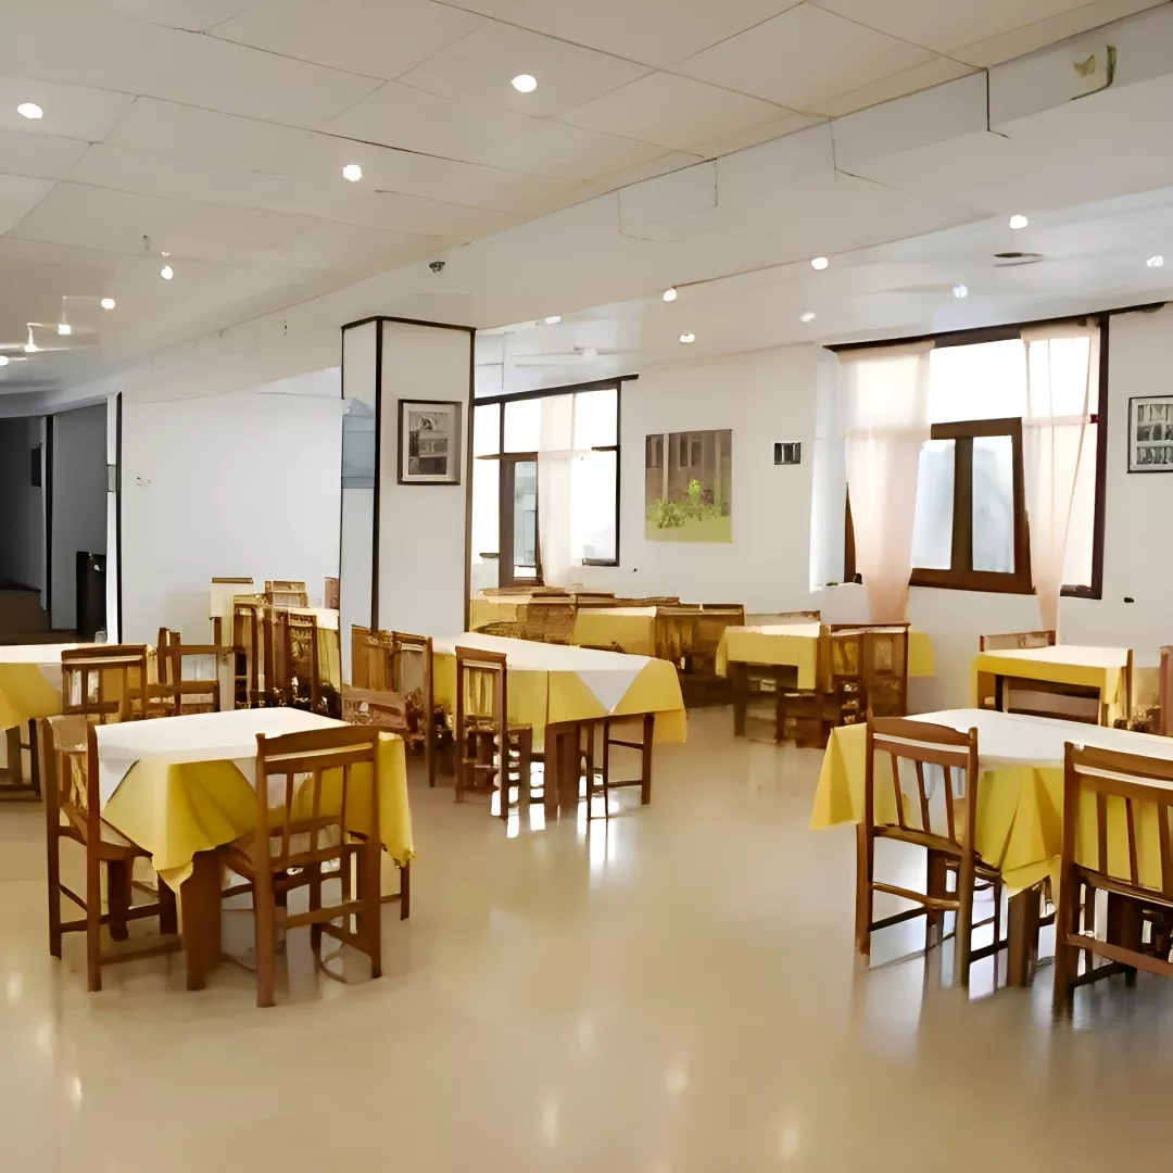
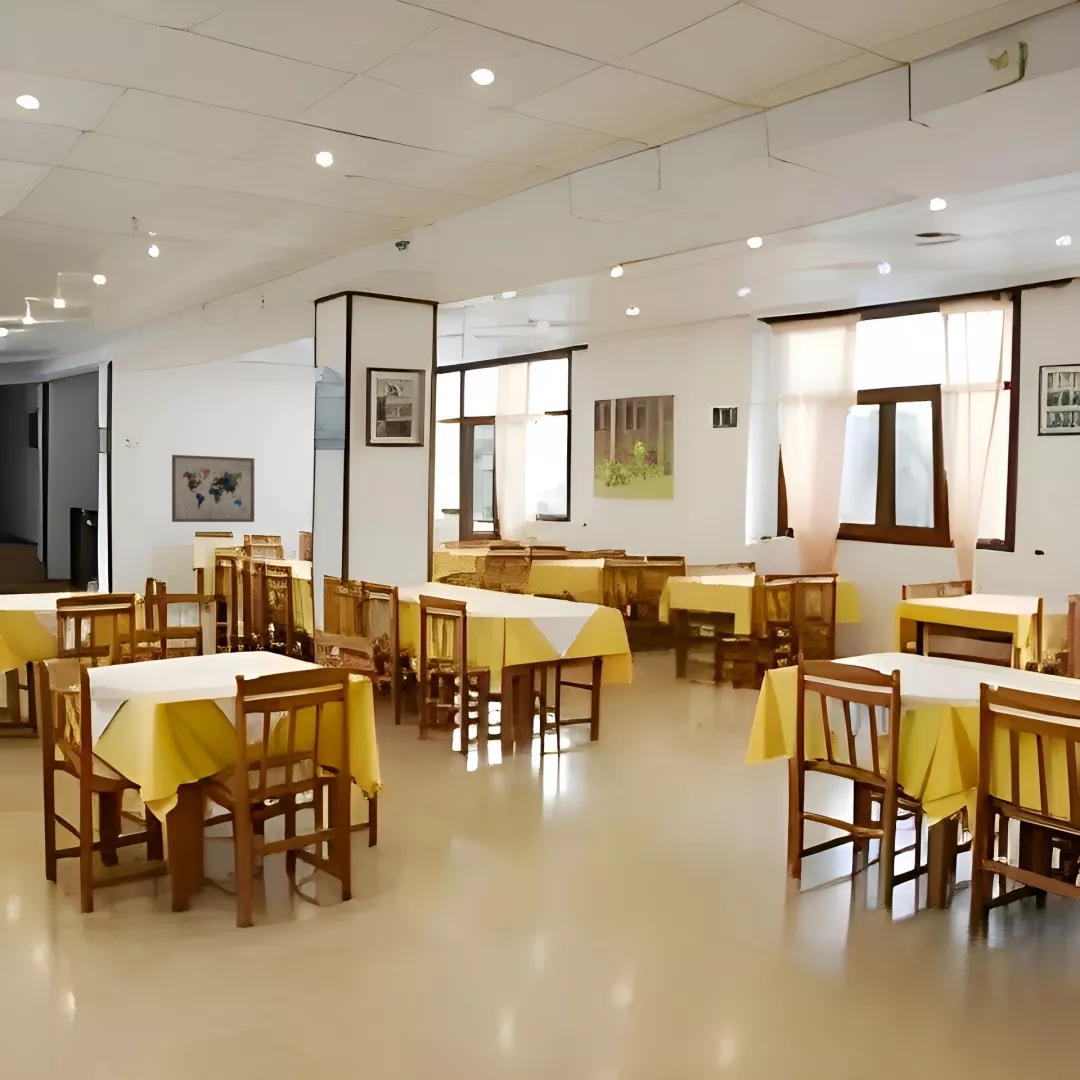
+ wall art (214, 489)
